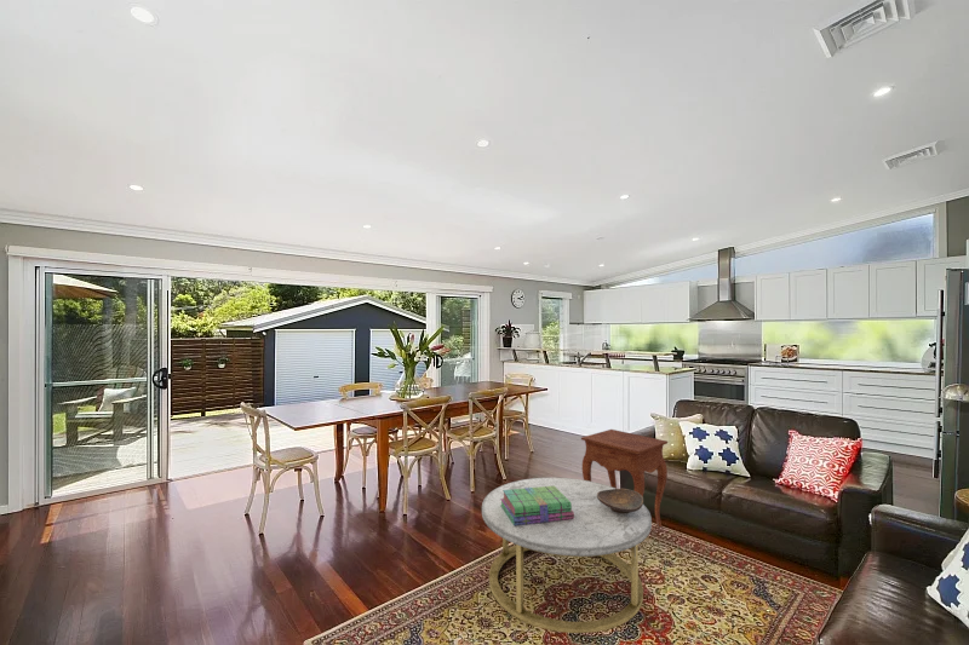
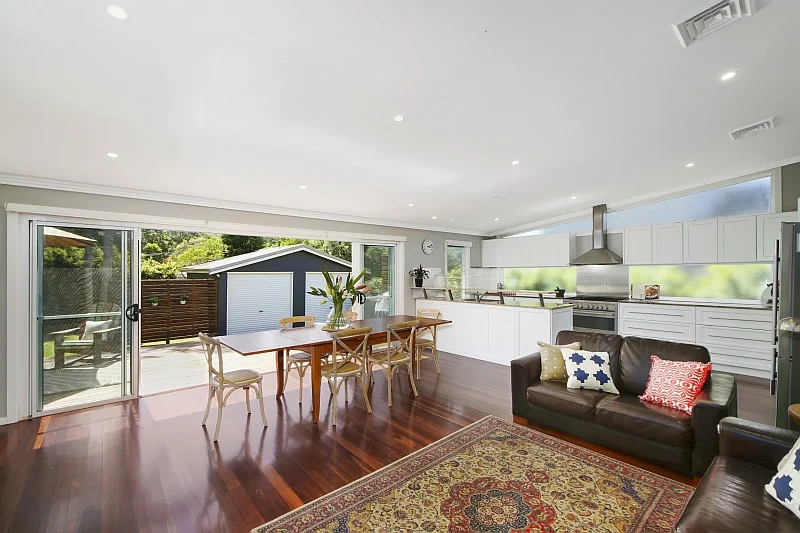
- stack of books (535, 503)
- side table (615, 480)
- decorative bowl (619, 501)
- coffee table (563, 543)
